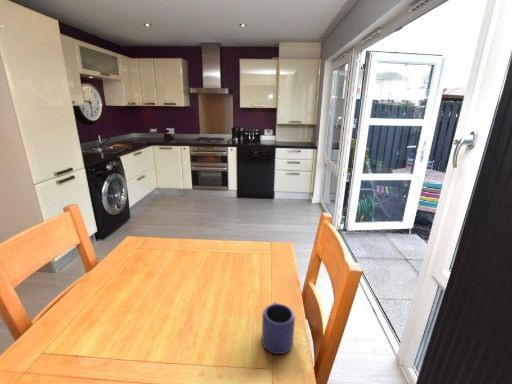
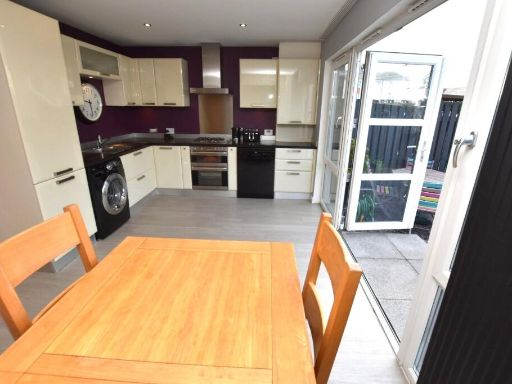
- mug (277, 323)
